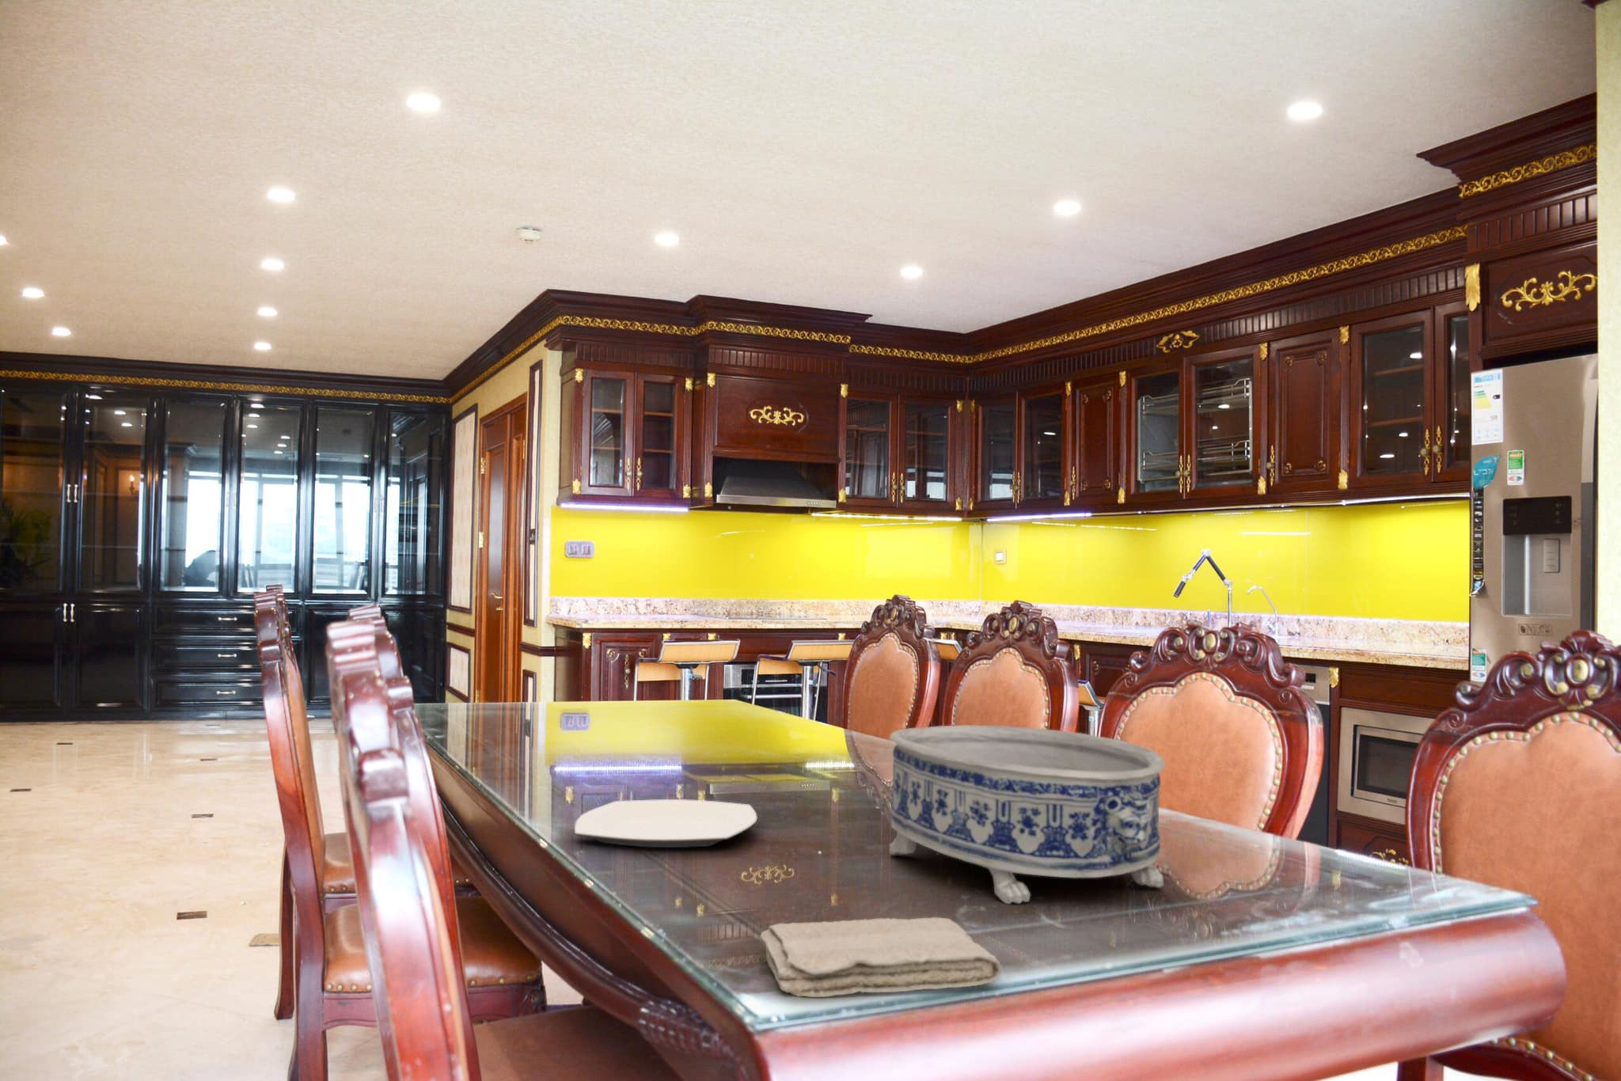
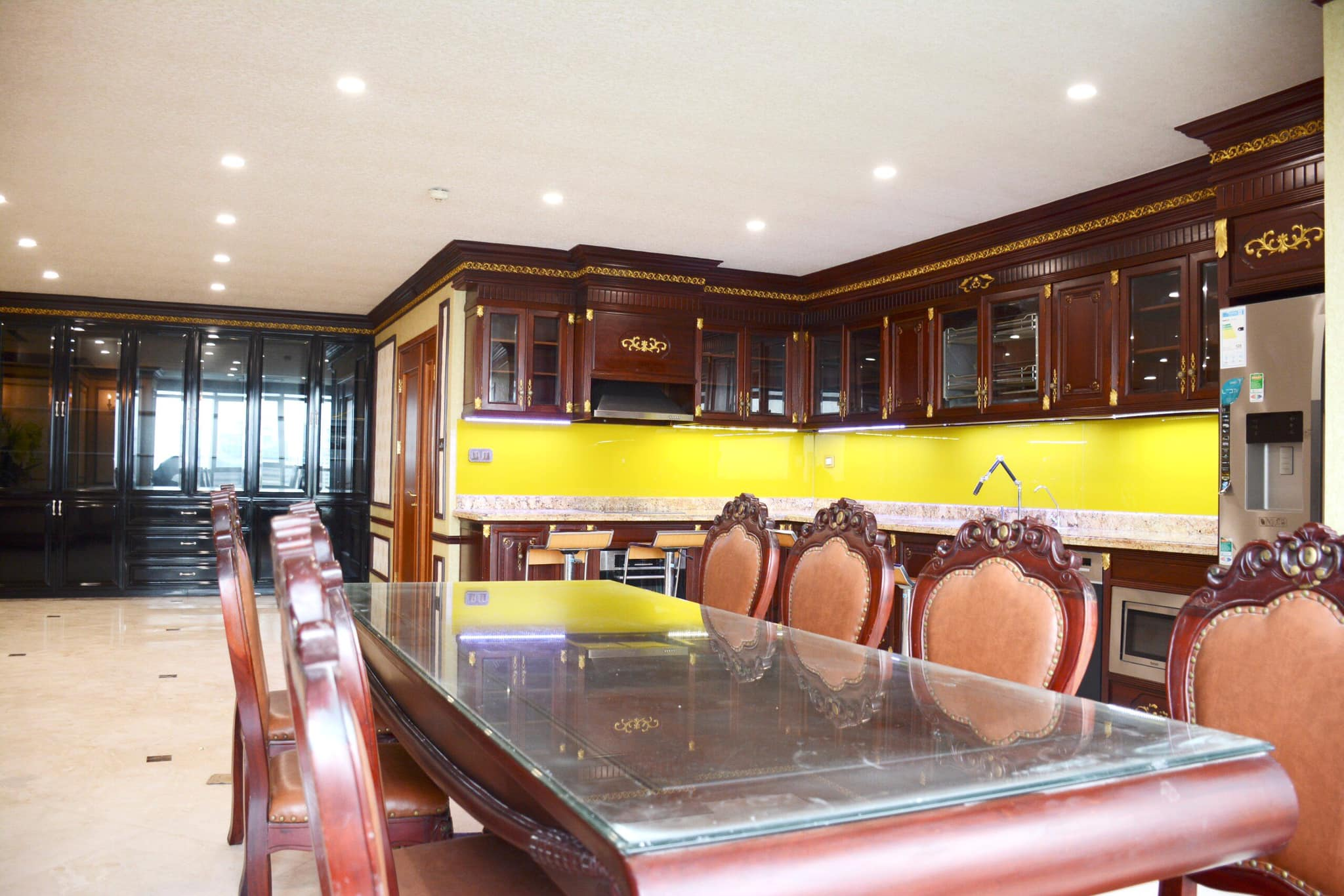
- plate (667, 824)
- washcloth (874, 951)
- decorative bowl (1019, 804)
